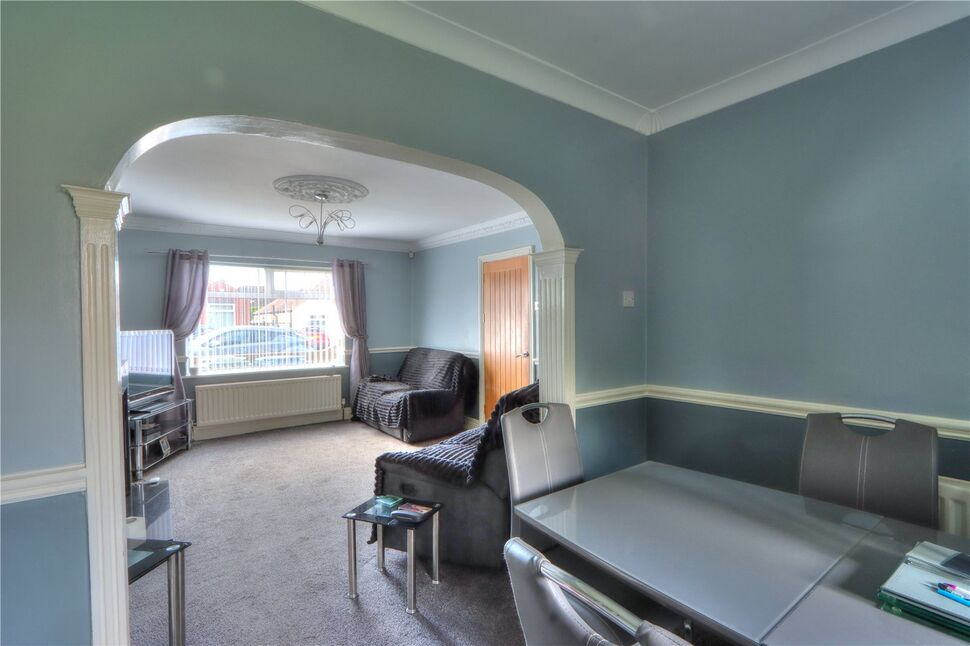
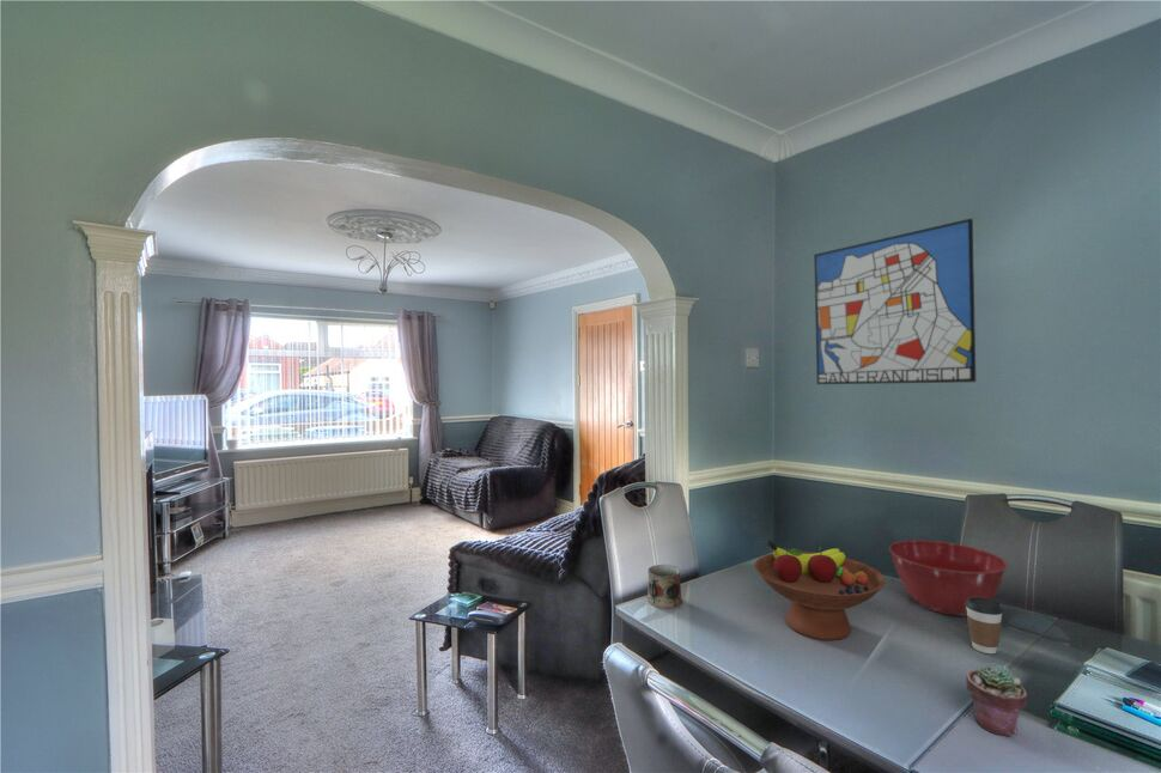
+ wall art (886, 310)
+ coffee cup (984, 625)
+ fruit bowl (816, 588)
+ mixing bowl (946, 580)
+ mug (663, 584)
+ potted succulent (995, 695)
